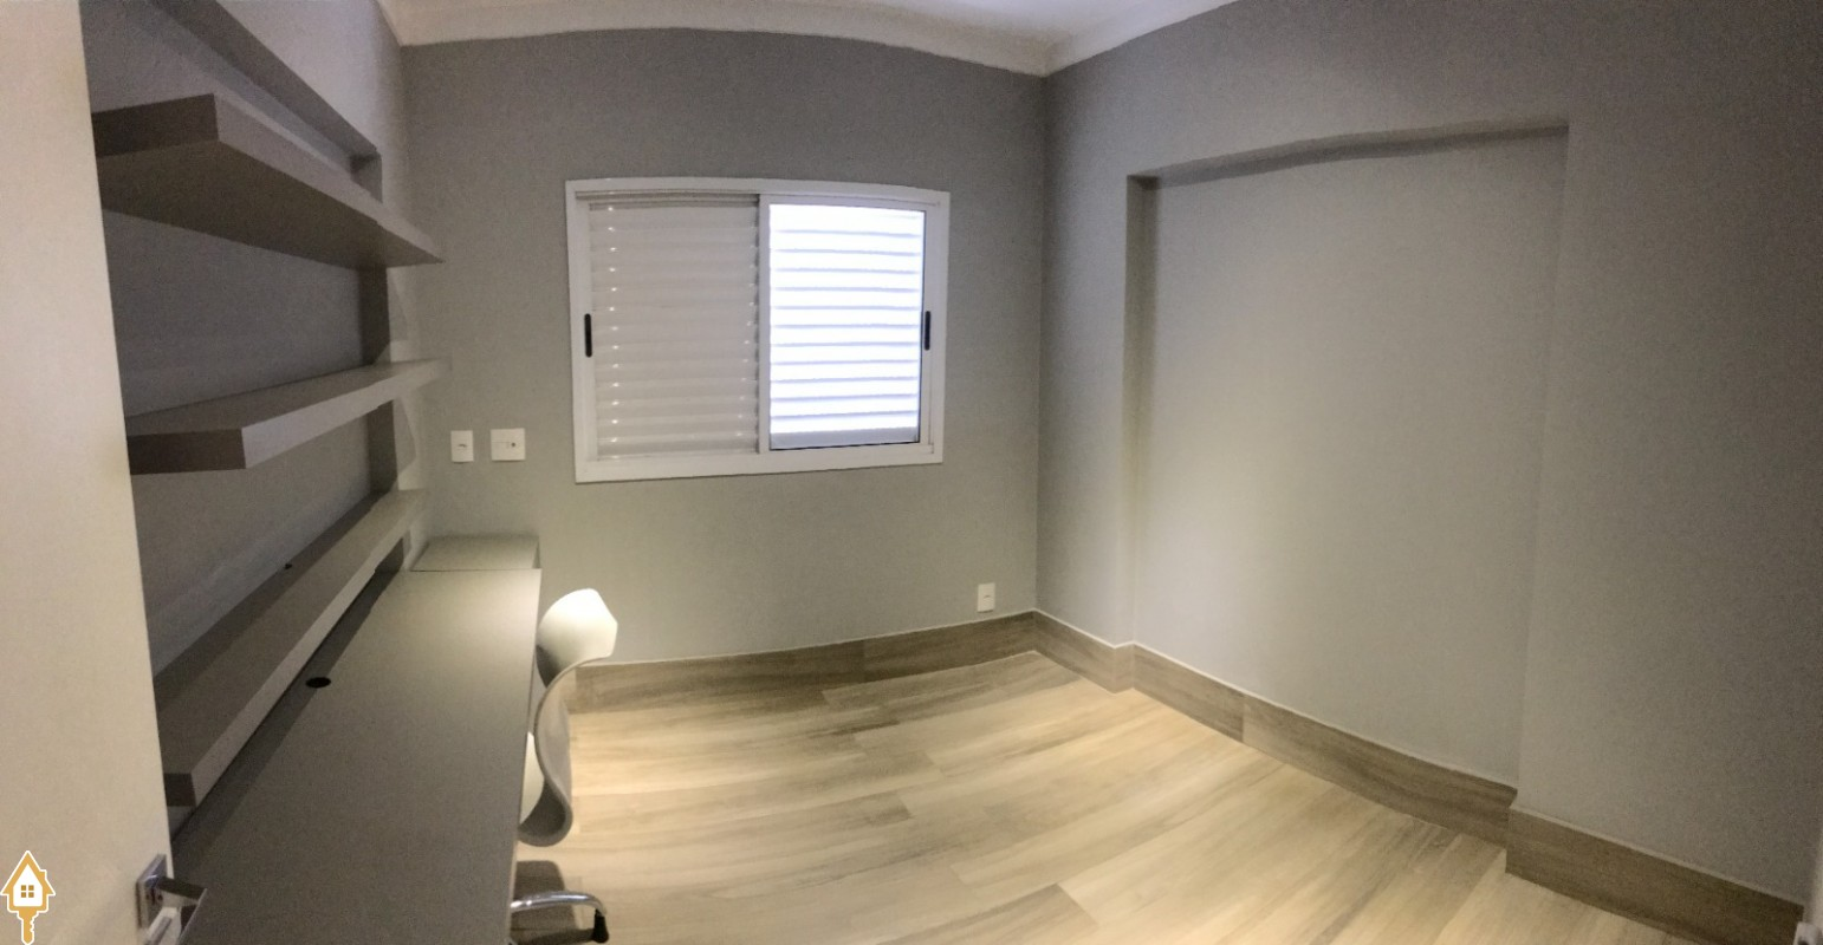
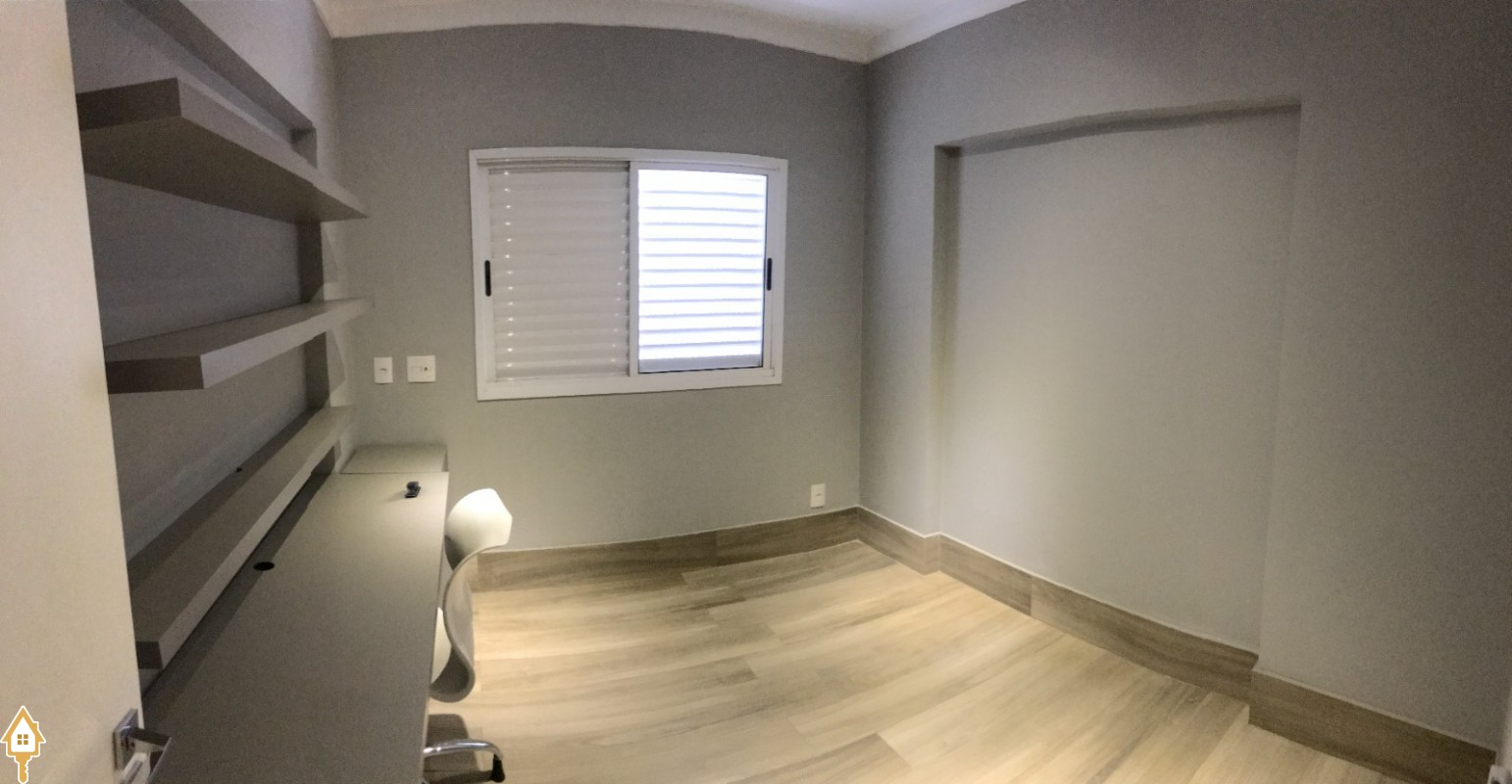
+ stapler (413, 486)
